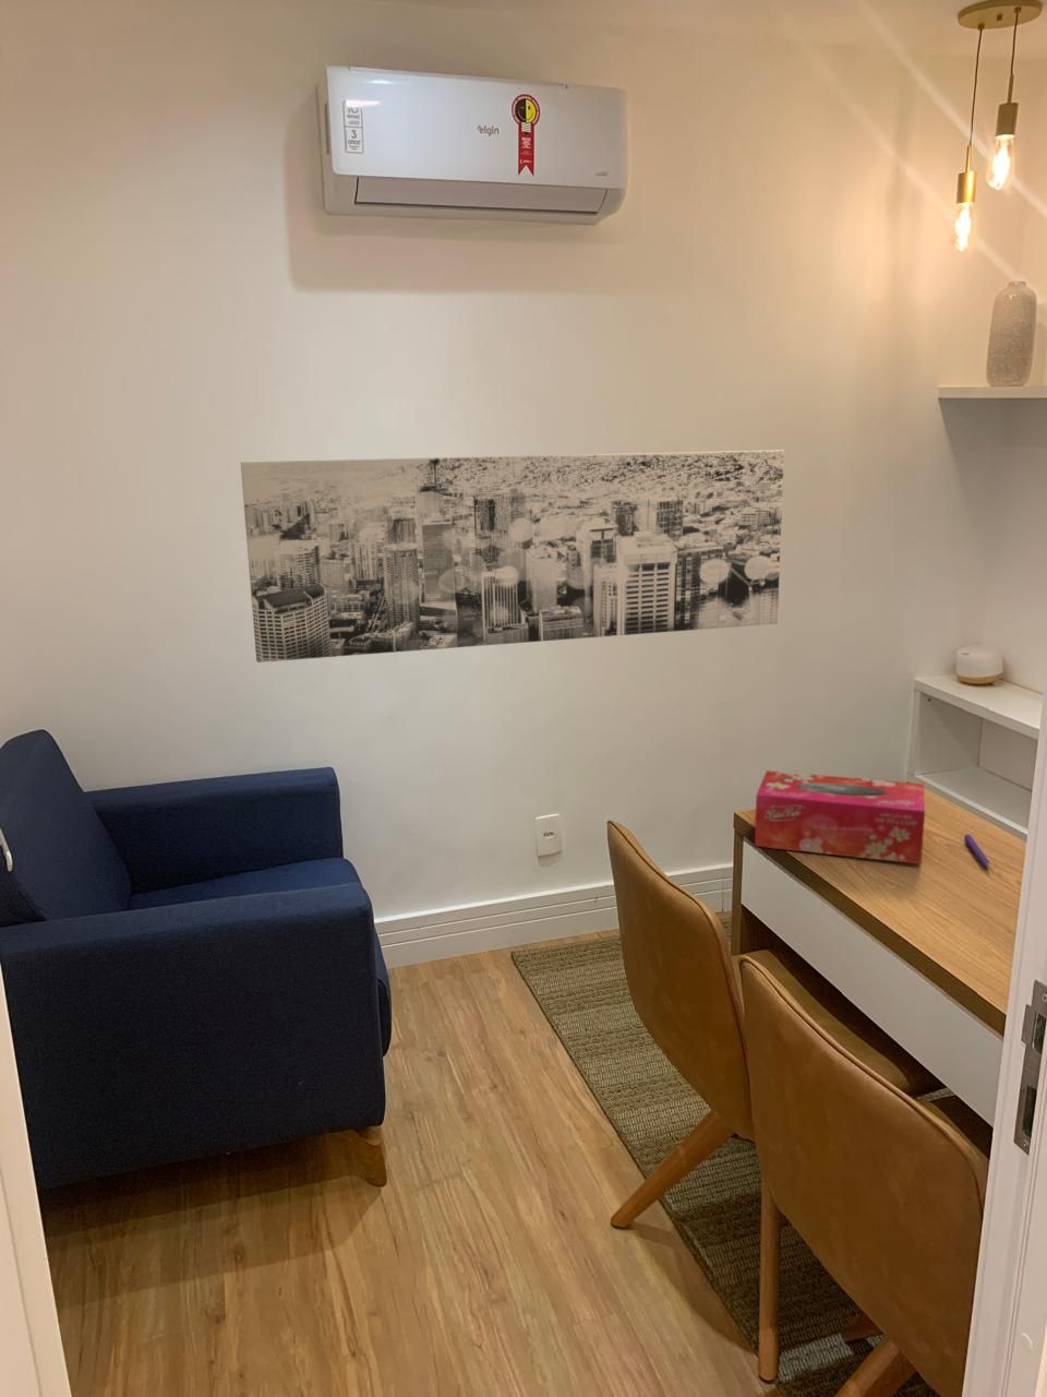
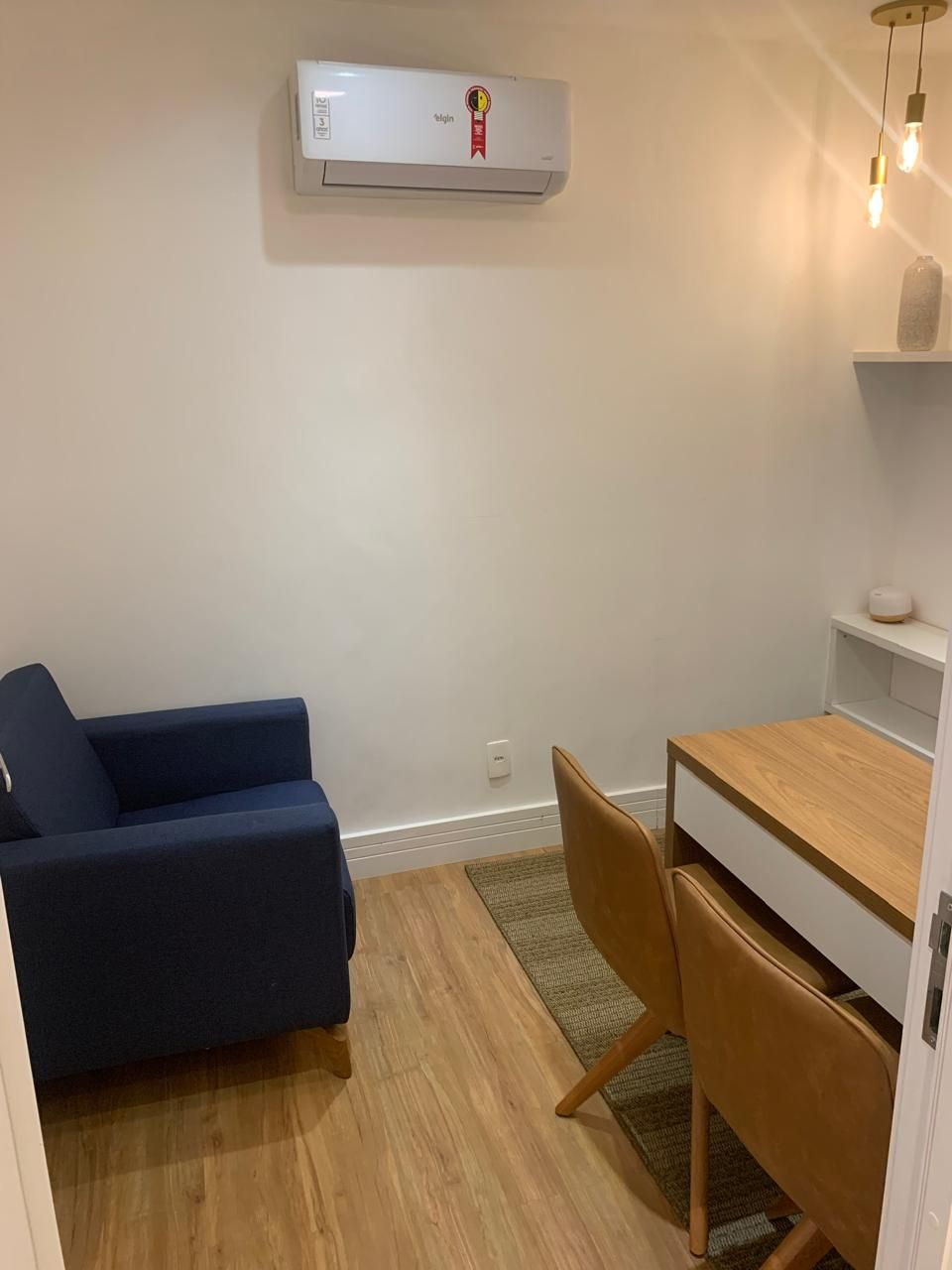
- pen (977, 850)
- tissue box (839, 814)
- wall art (532, 550)
